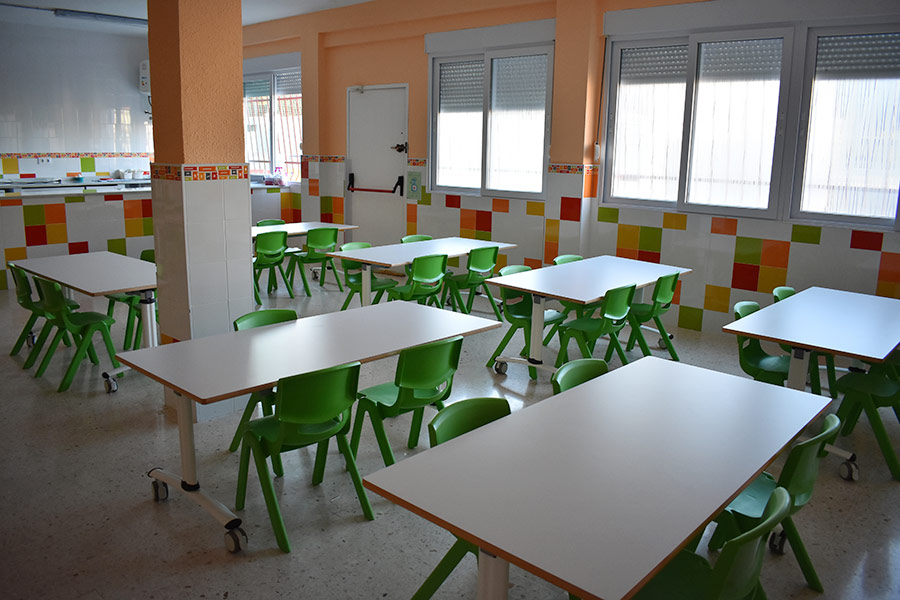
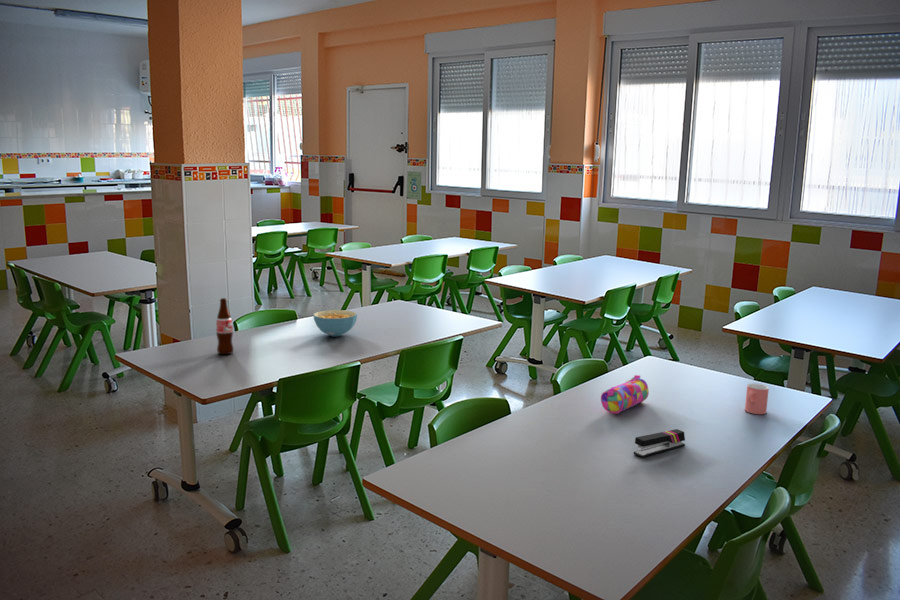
+ stapler (660, 441)
+ bottle (224, 326)
+ pencil case (625, 394)
+ cereal bowl (335, 324)
+ cup (754, 399)
